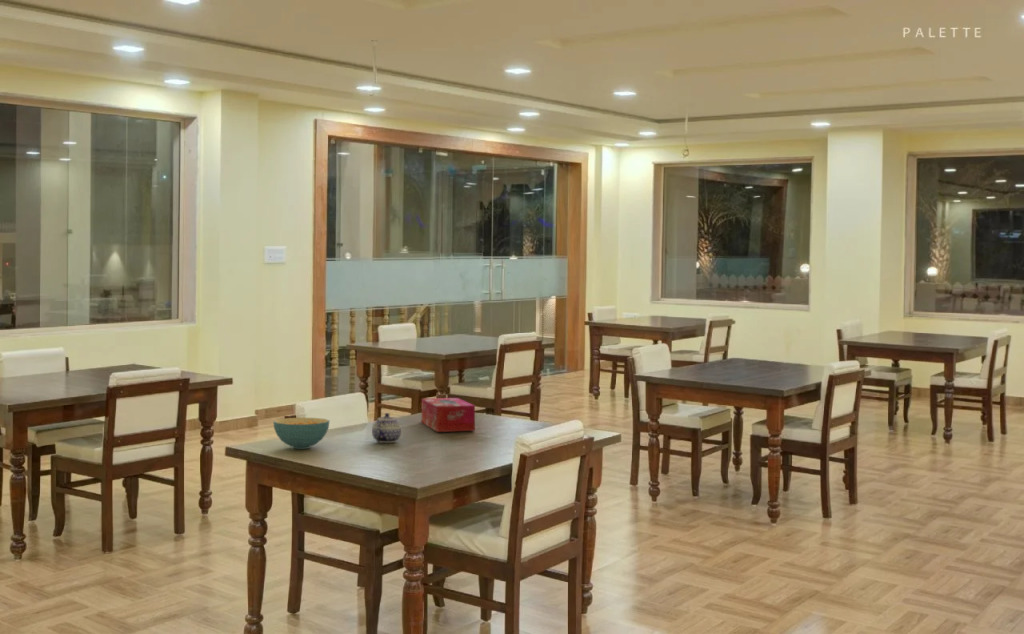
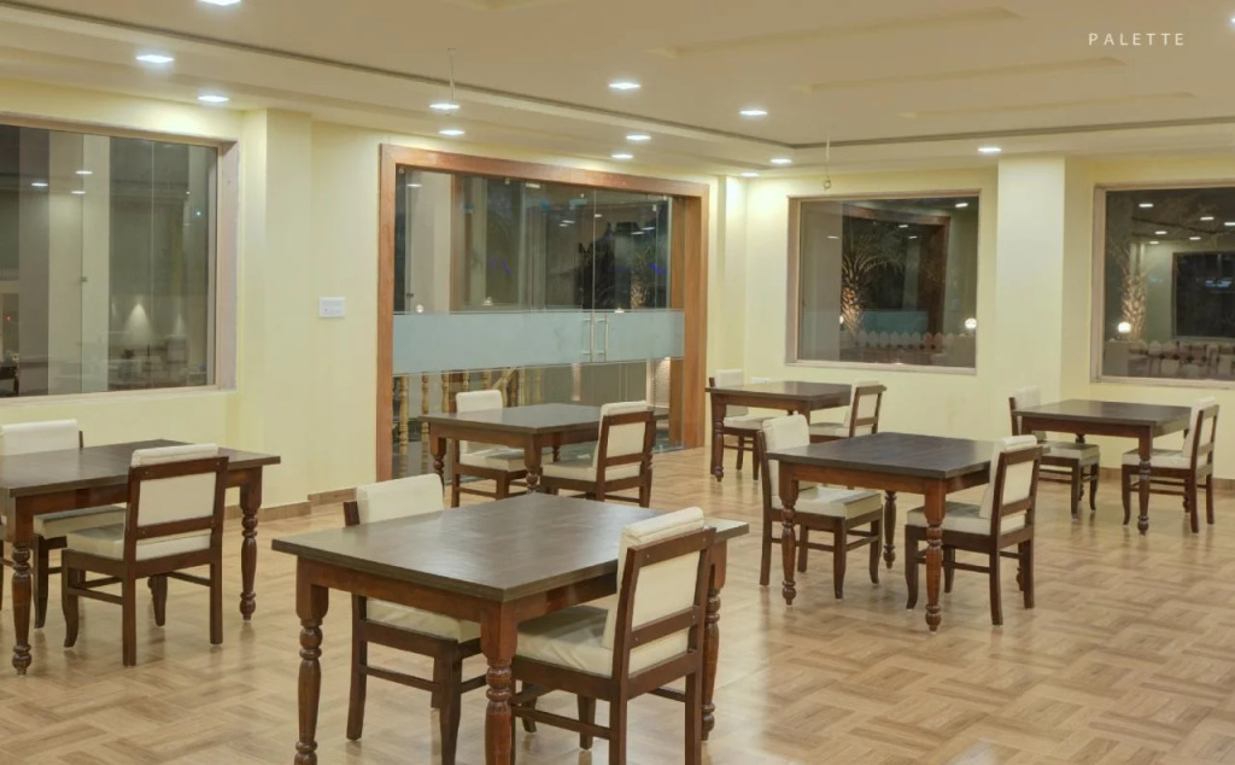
- cereal bowl (301, 434)
- teapot (386, 427)
- tissue box (447, 414)
